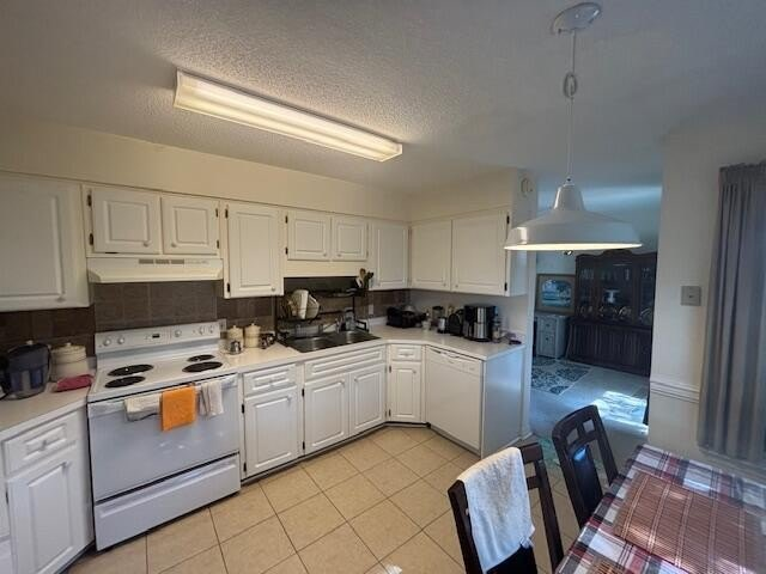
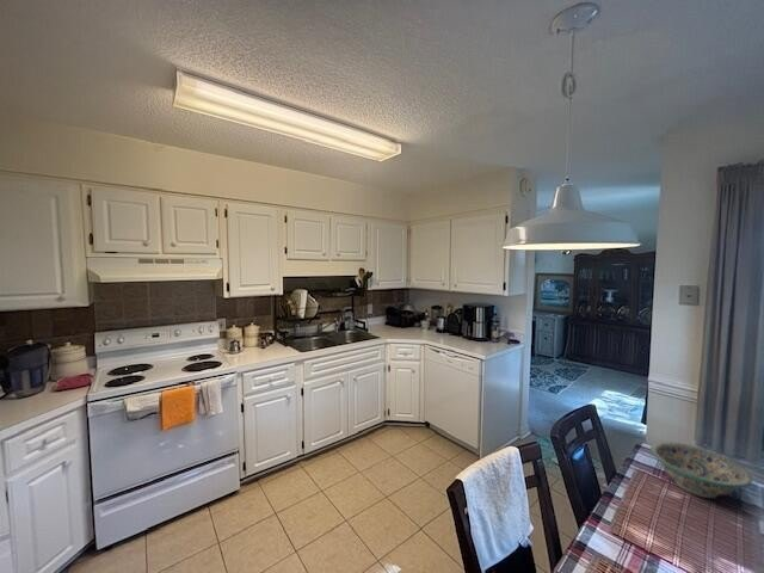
+ decorative bowl (696, 474)
